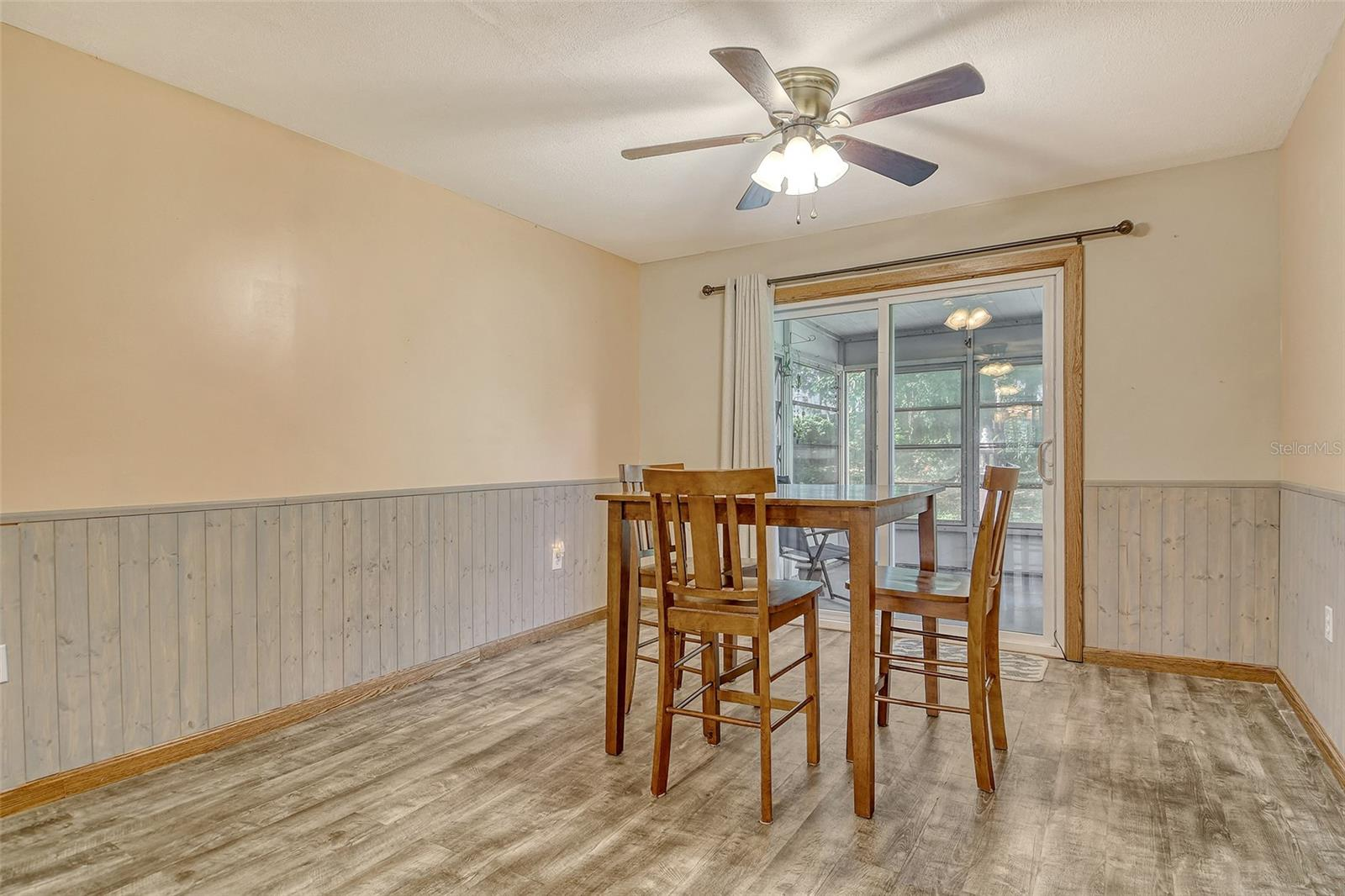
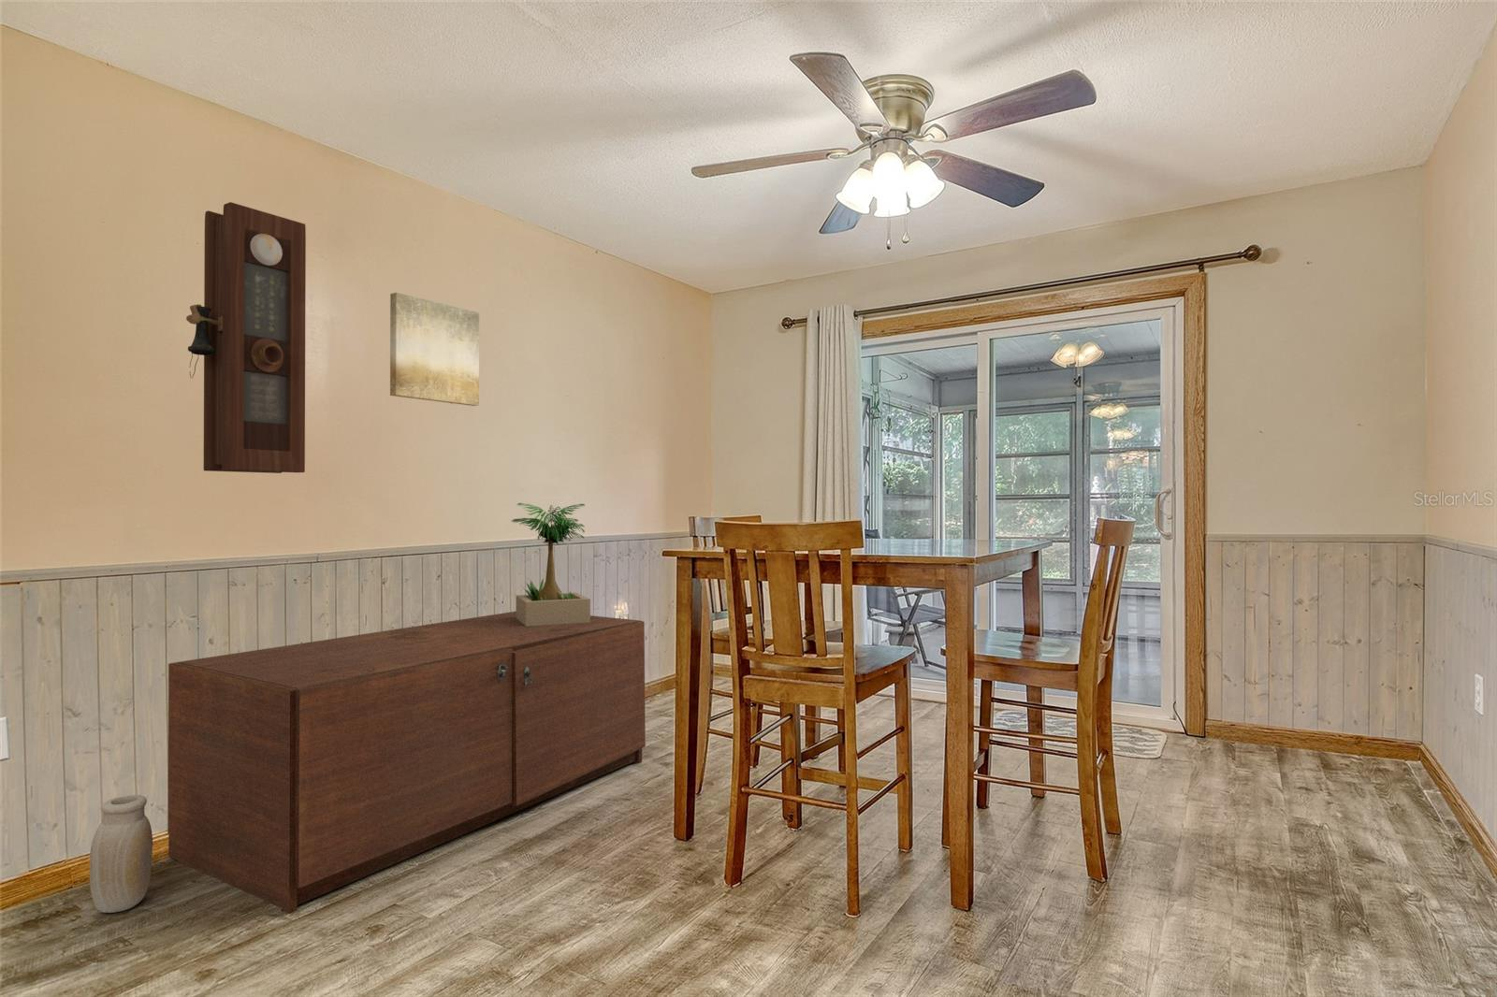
+ storage trunk (446, 721)
+ potted plant (548, 560)
+ pendulum clock (245, 343)
+ vase (110, 845)
+ wall art (436, 352)
